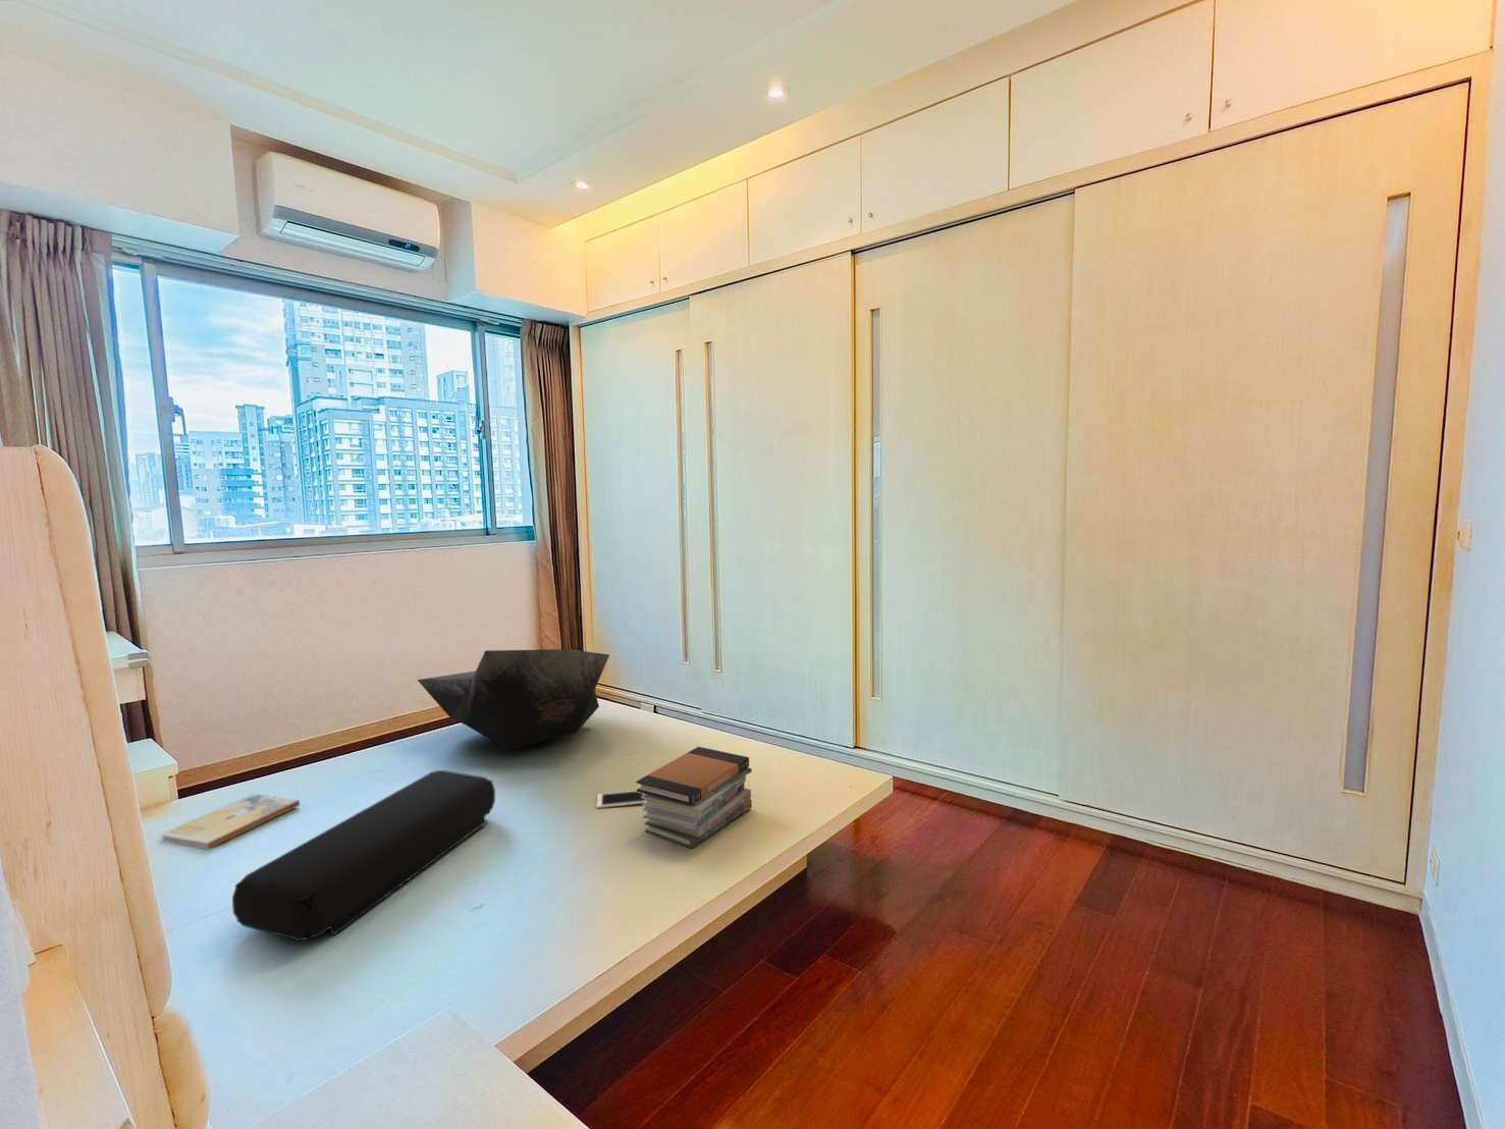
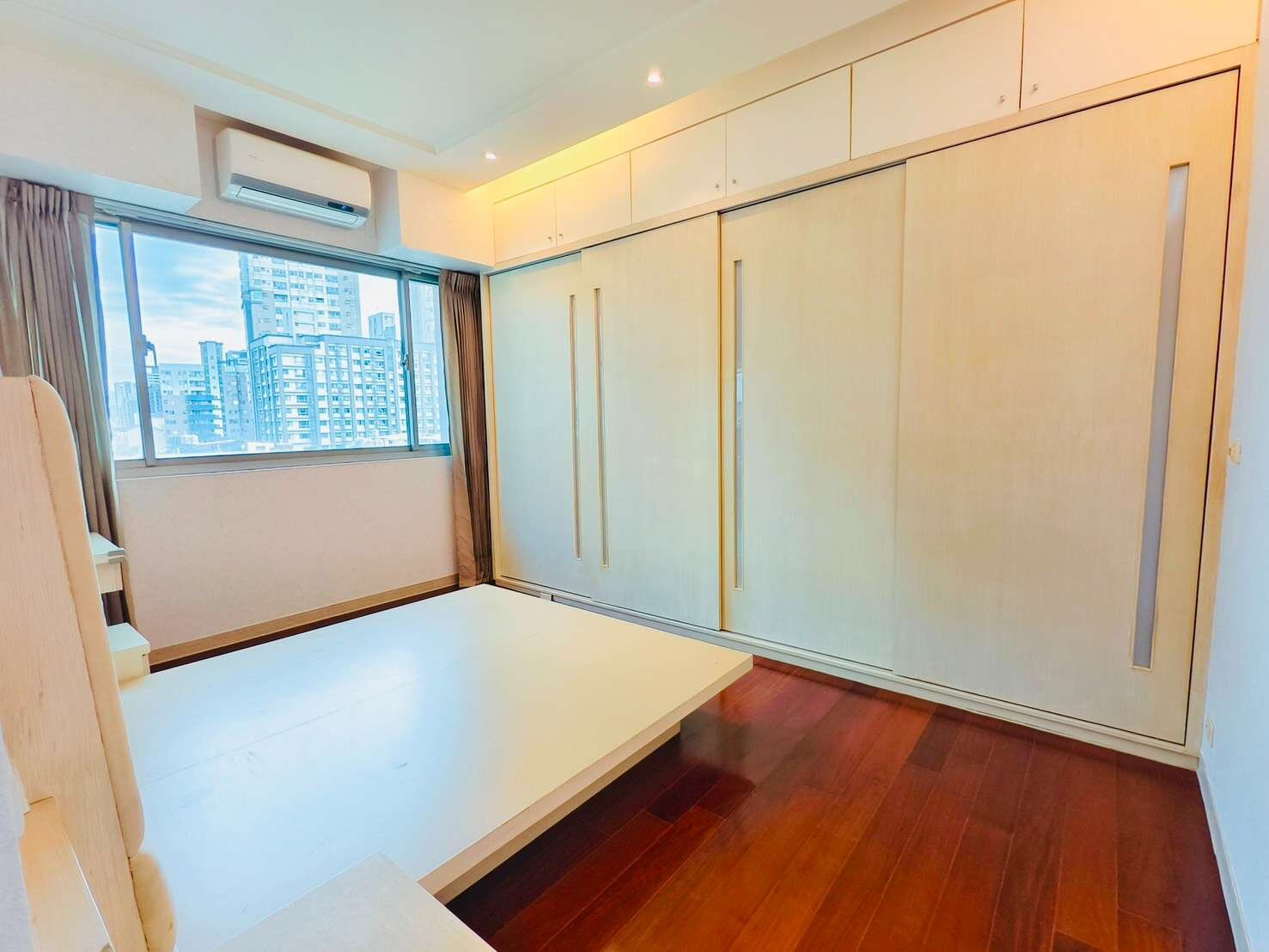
- pillow (522, 687)
- cell phone (626, 798)
- cushion (384, 841)
- book (232, 819)
- book stack (696, 793)
